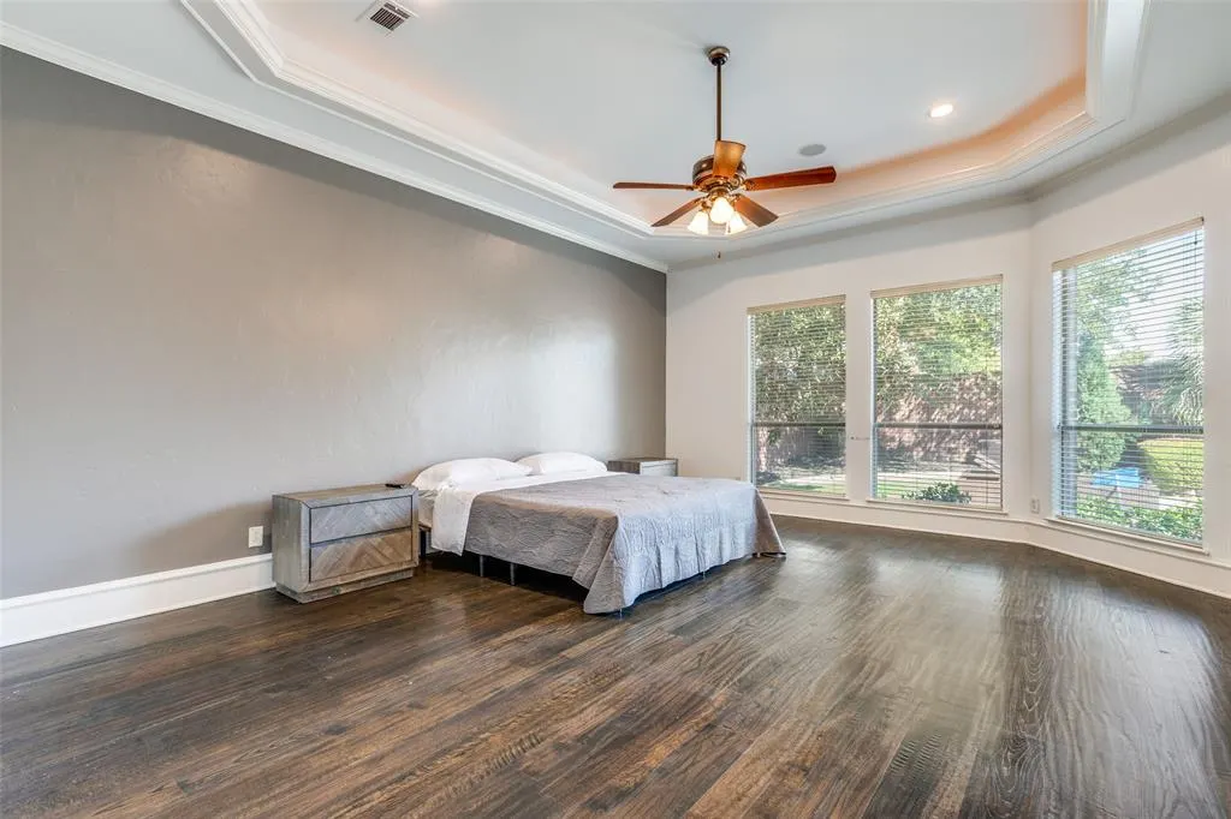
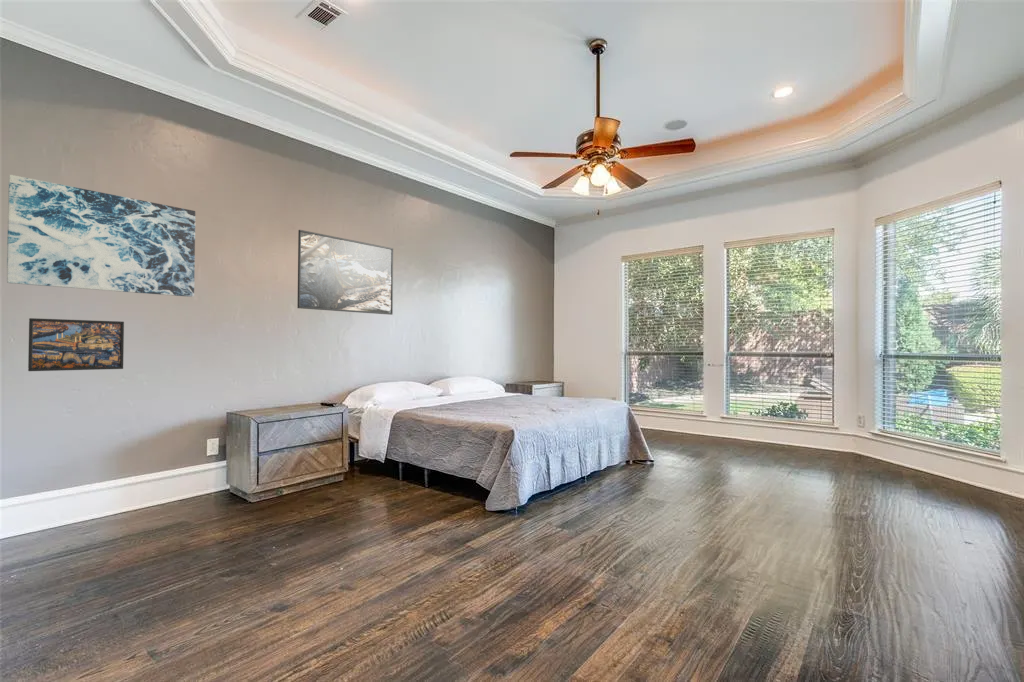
+ wall art (111, 242)
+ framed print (78, 345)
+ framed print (349, 275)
